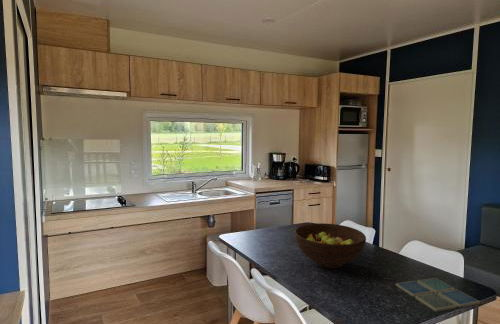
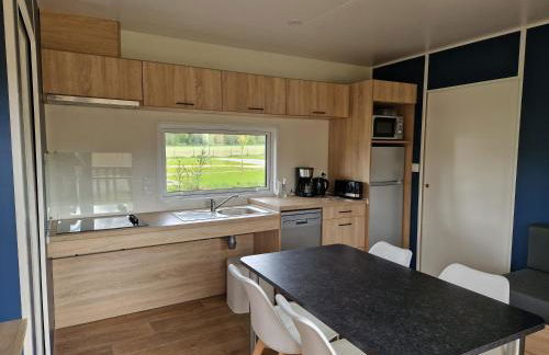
- fruit bowl (329, 248)
- drink coaster (435, 293)
